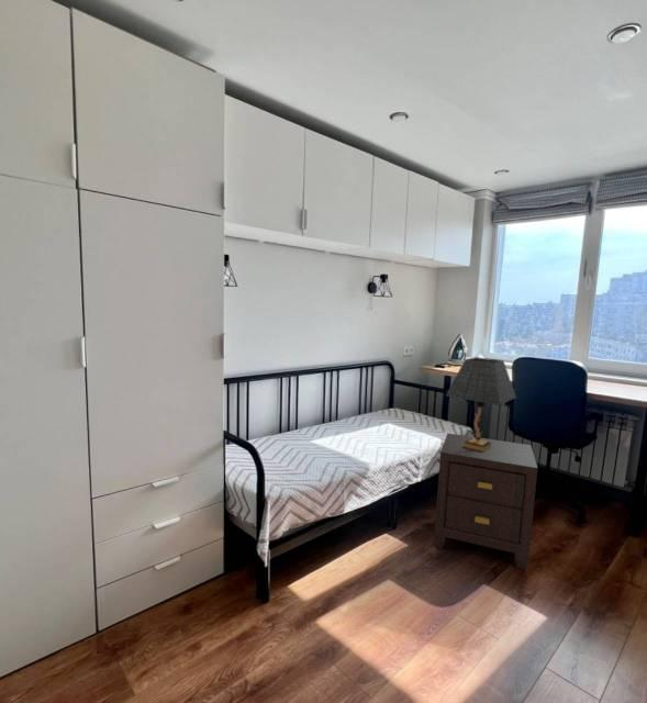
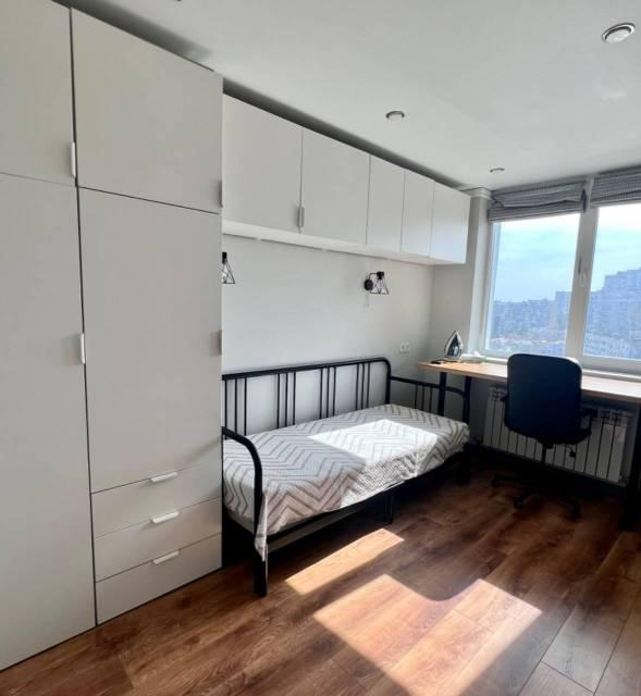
- table lamp (480, 403)
- nightstand (483, 495)
